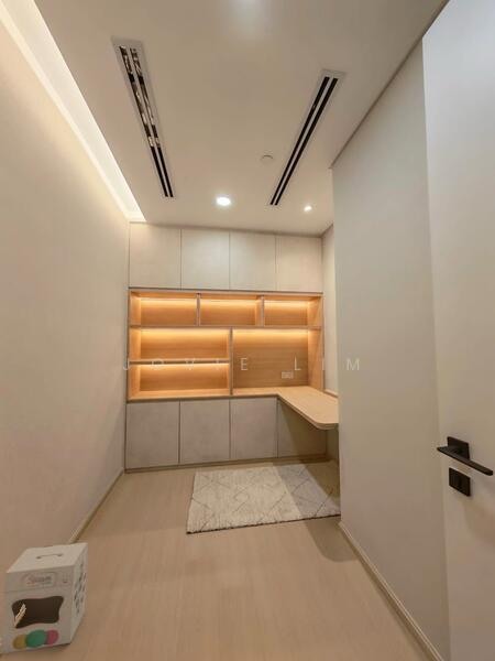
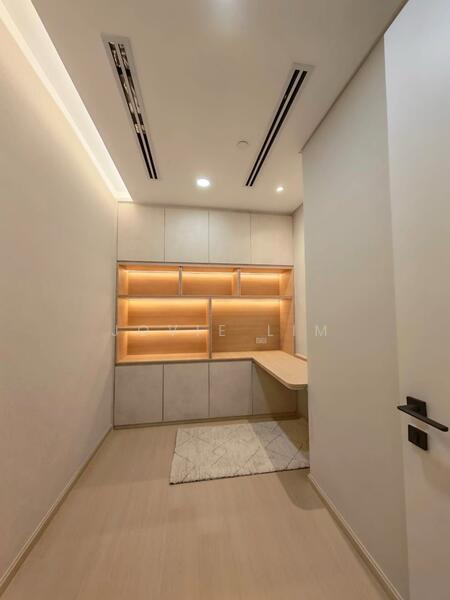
- cardboard box (47, 593)
